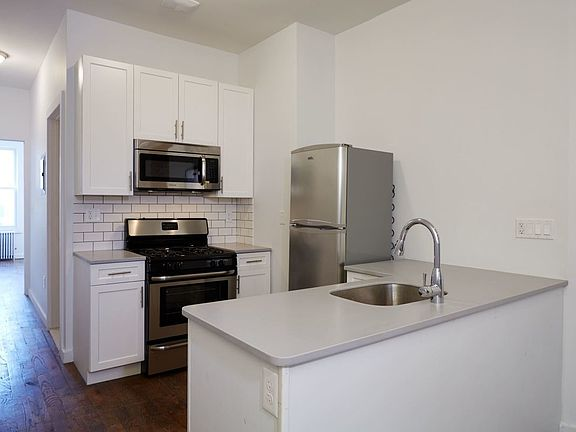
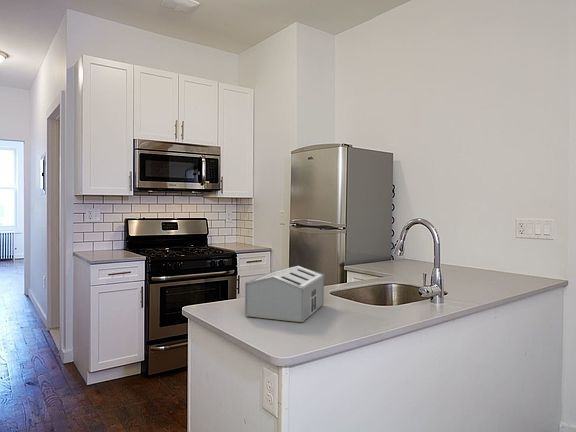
+ toaster (286, 290)
